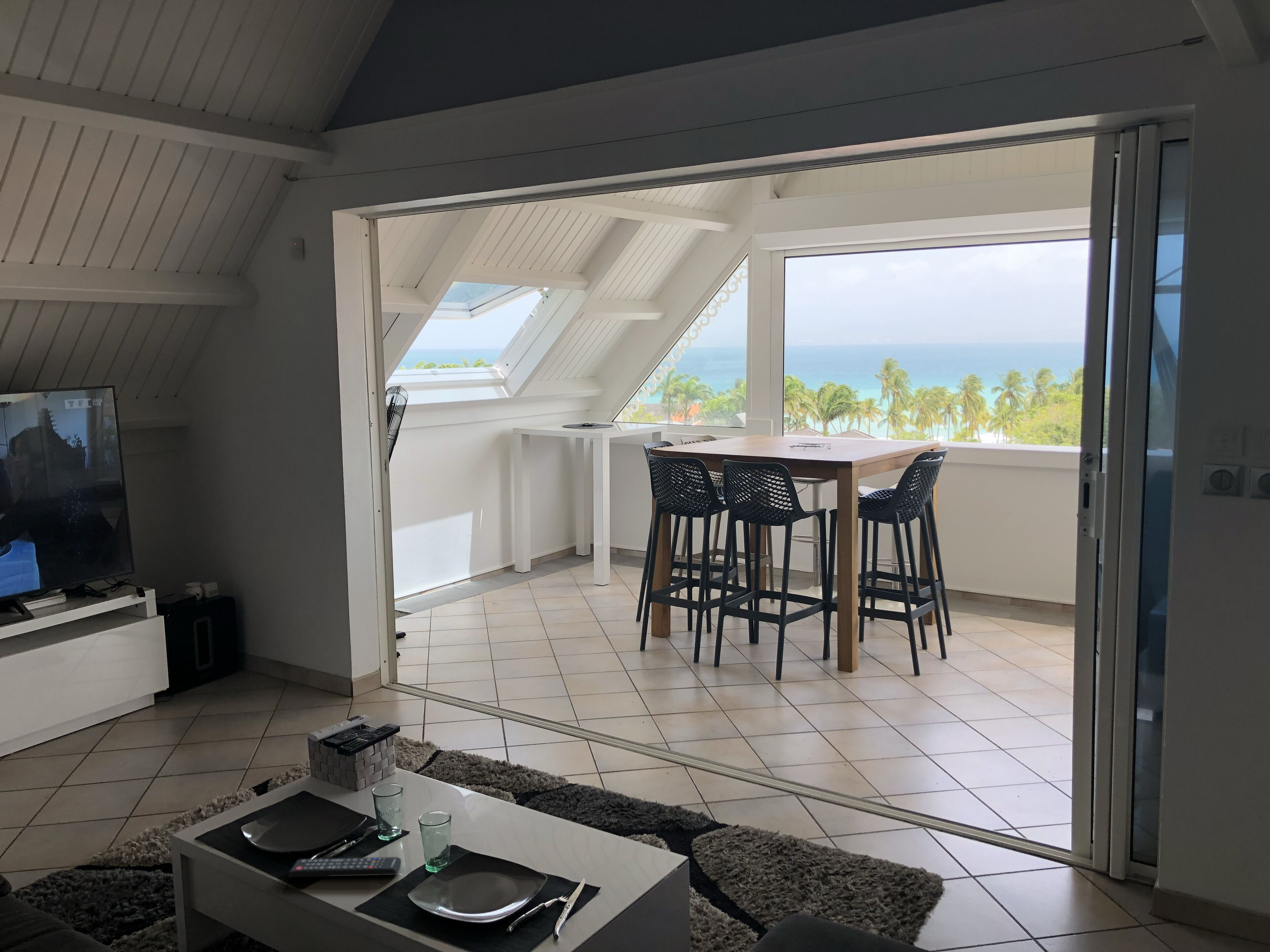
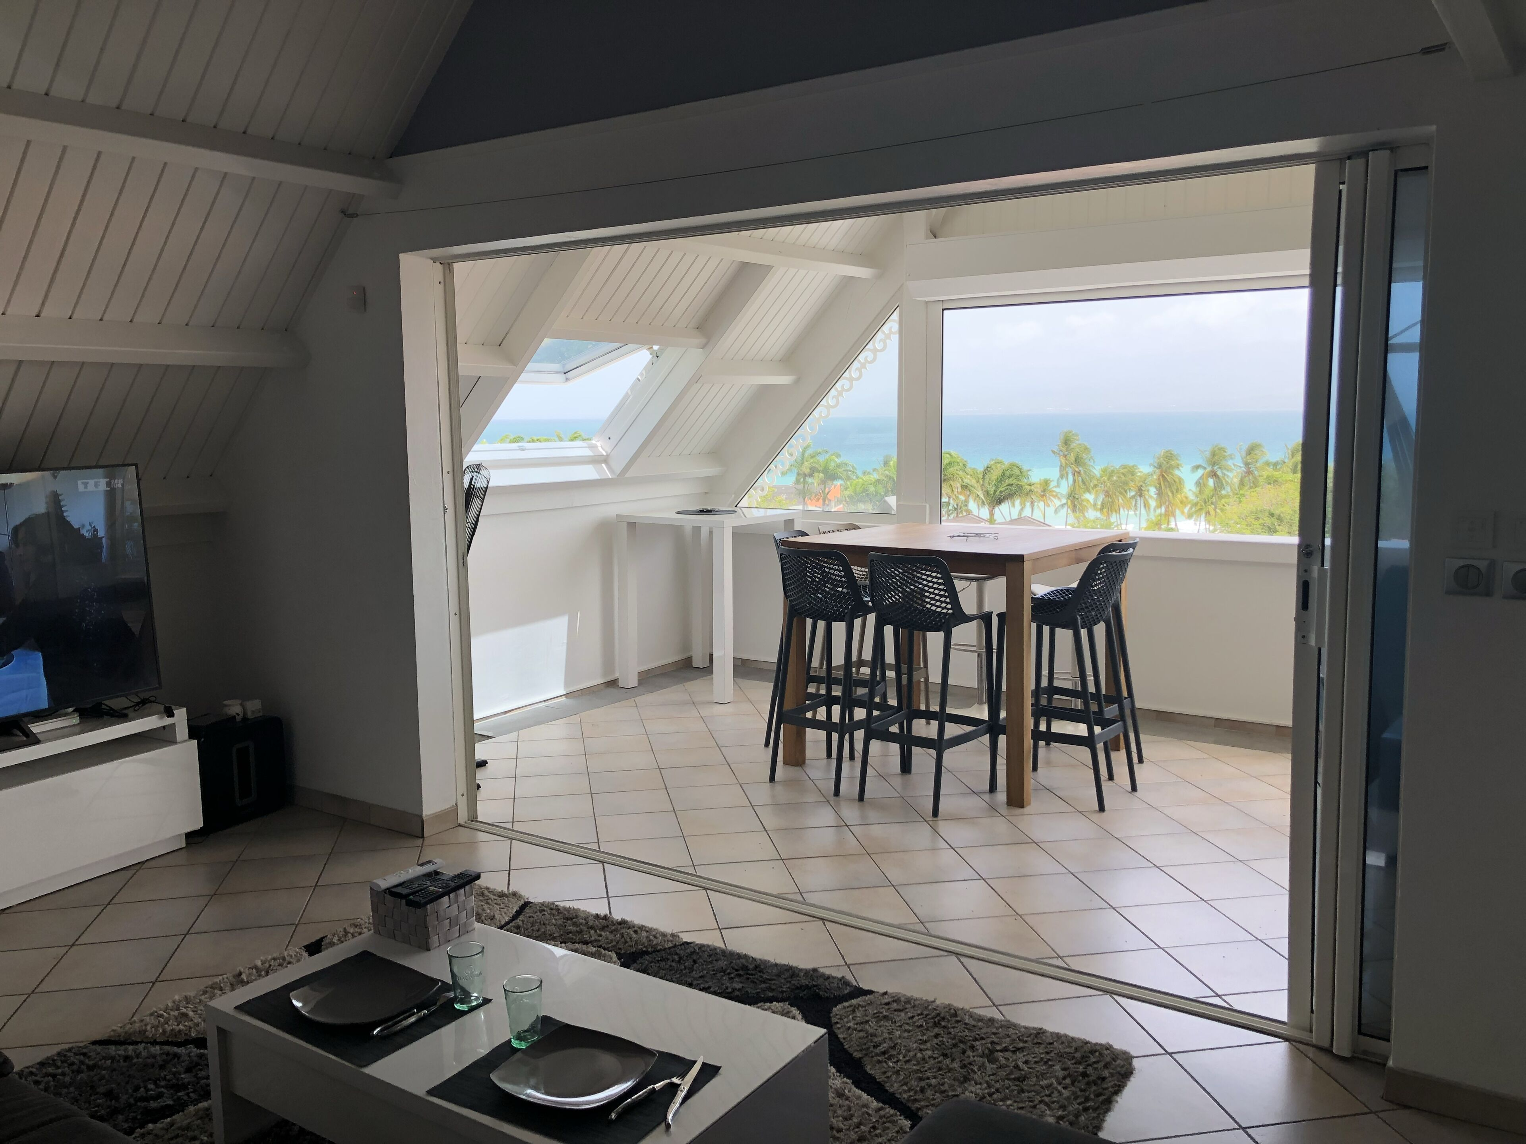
- remote control (345, 868)
